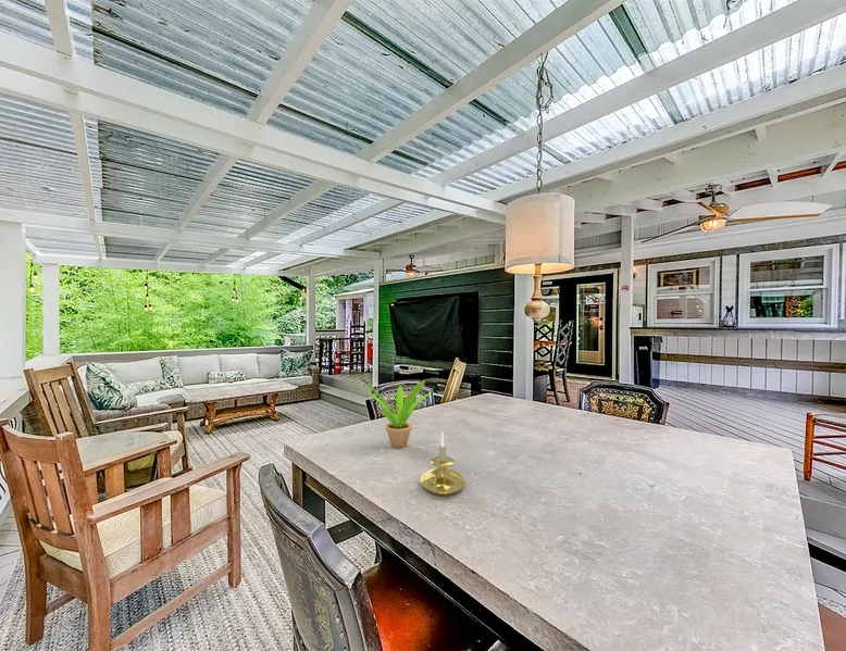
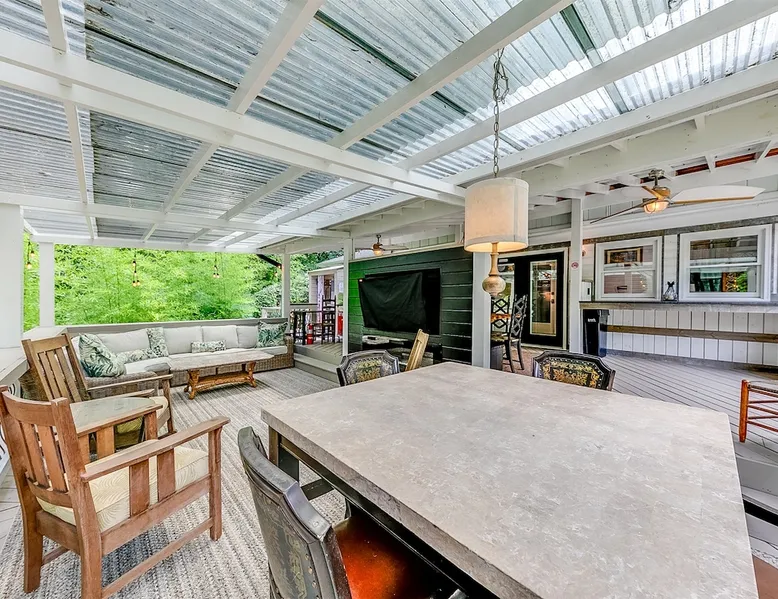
- candle holder (441, 456)
- potted plant (397, 410)
